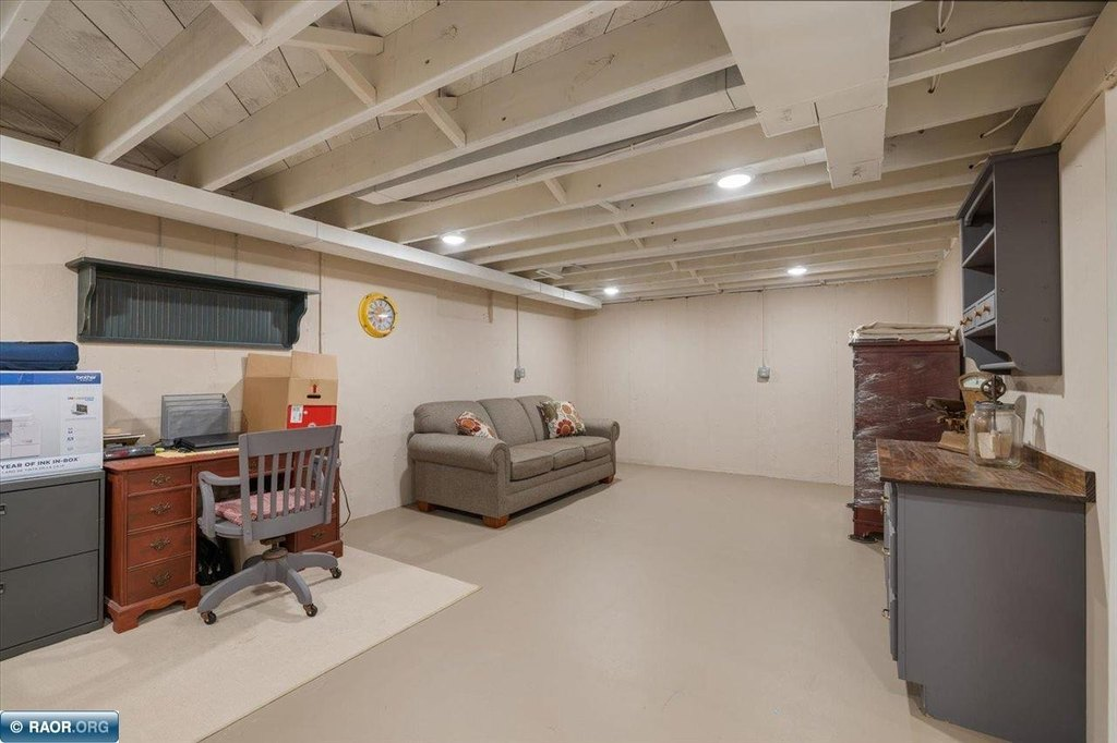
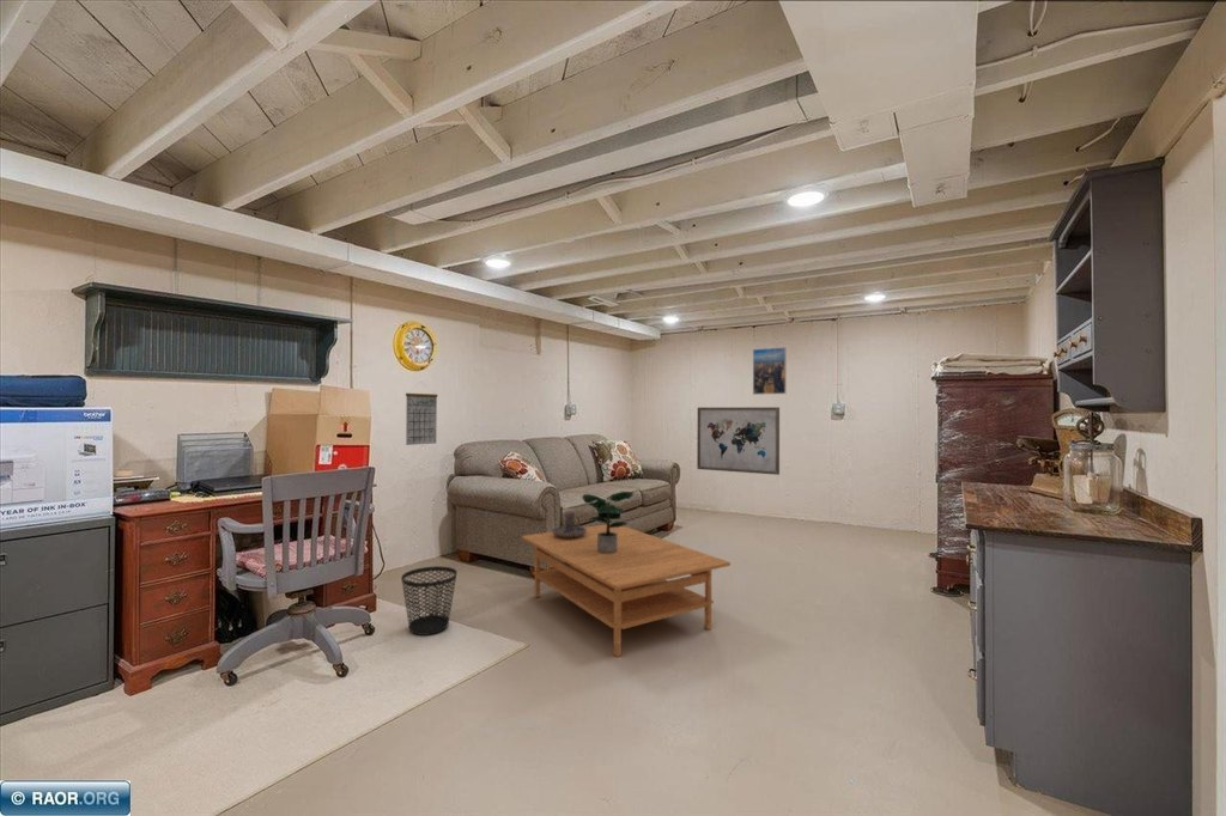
+ wall art (736, 439)
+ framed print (769, 371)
+ calendar (421, 413)
+ coffee table (615, 579)
+ wastebasket (429, 601)
+ potted plant (608, 522)
+ candle holder (571, 523)
